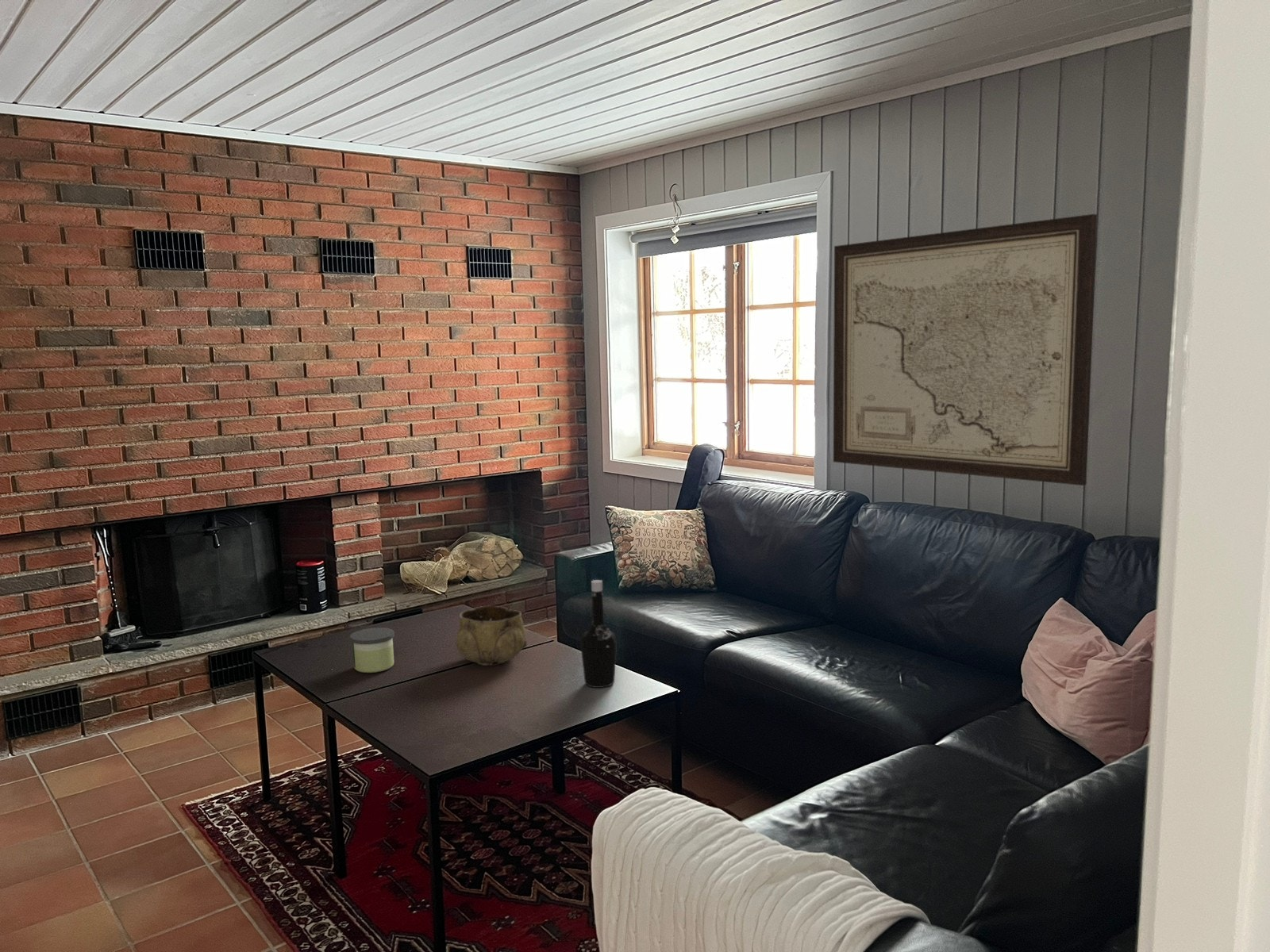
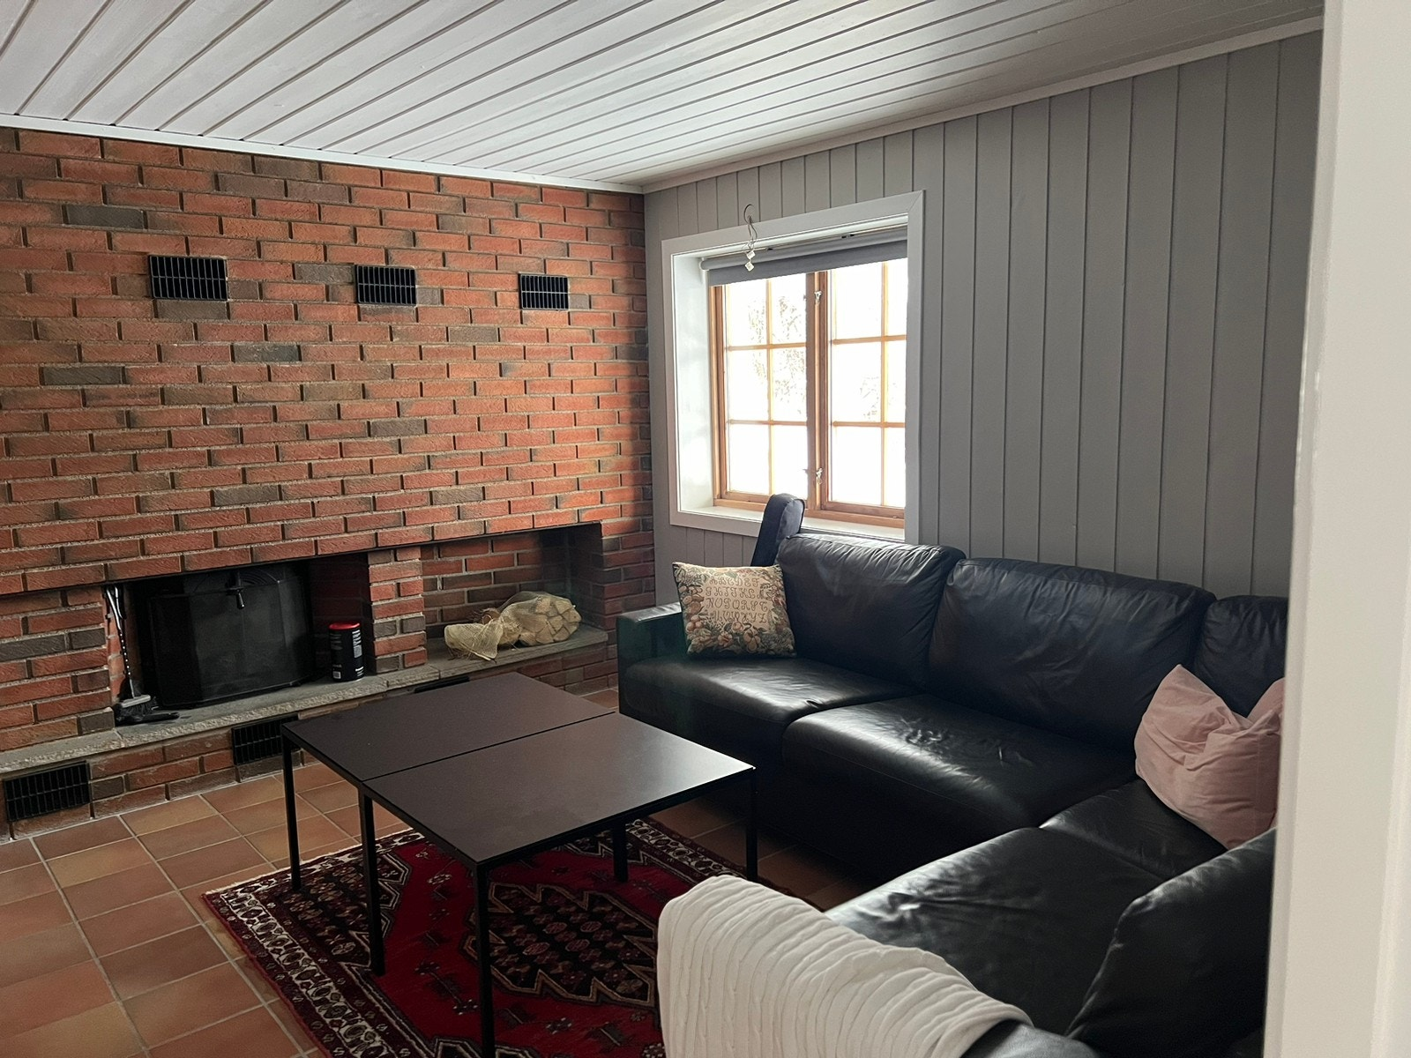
- decorative bowl (491, 636)
- wall art (948, 354)
- bottle (598, 632)
- candle (373, 651)
